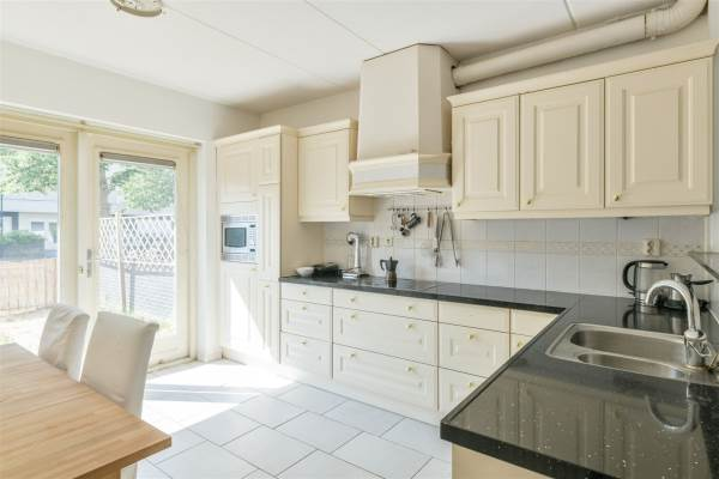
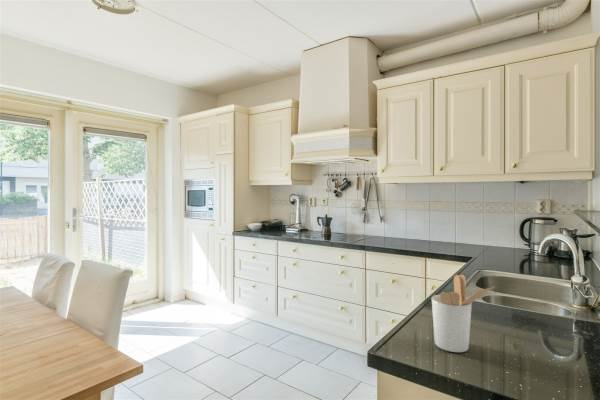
+ utensil holder (461, 313)
